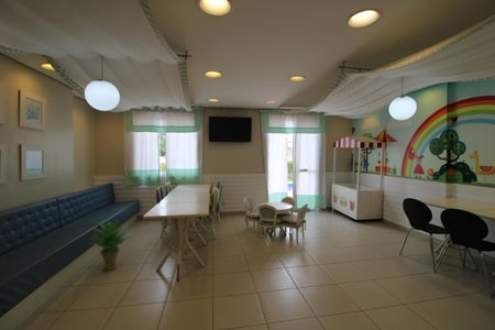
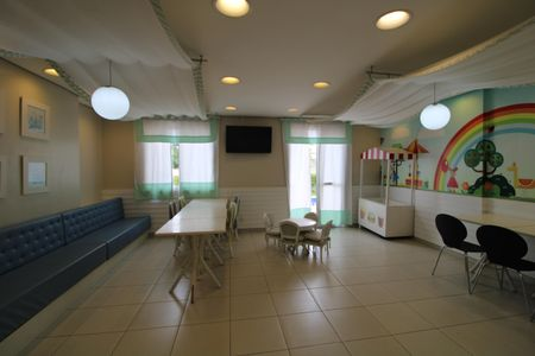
- potted plant (109, 244)
